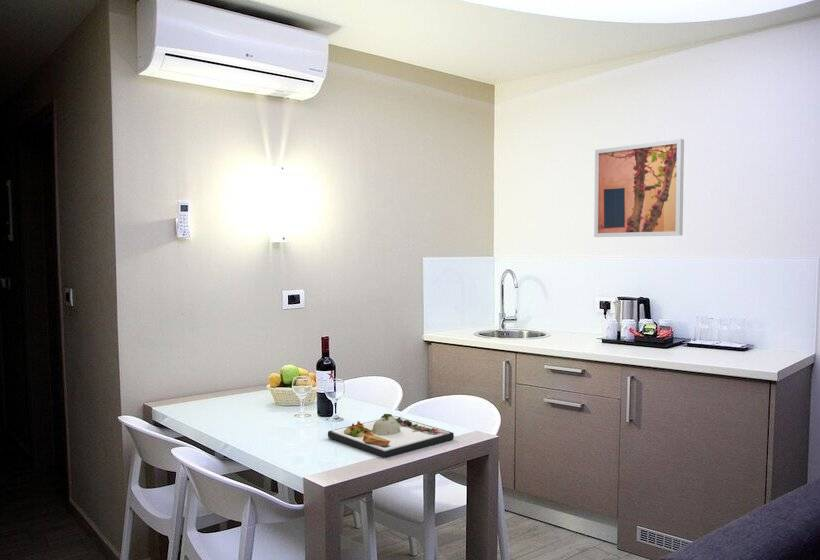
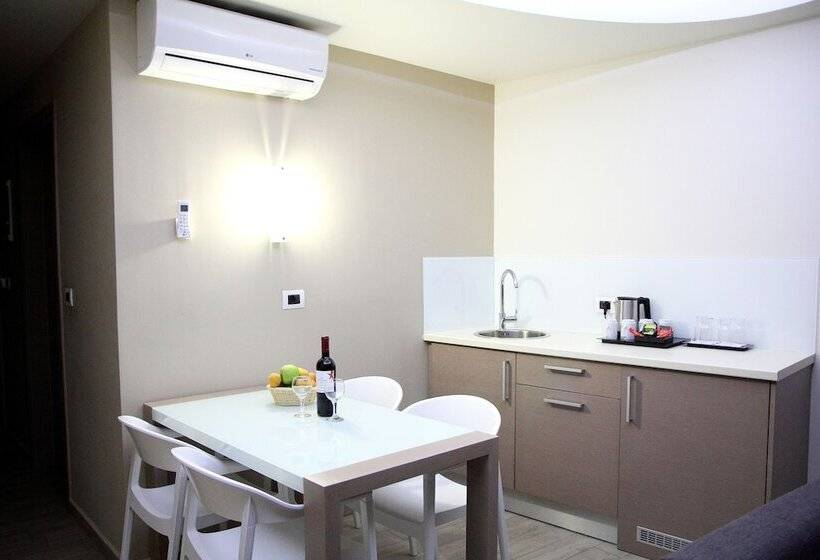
- wall art (636, 190)
- dinner plate (390, 428)
